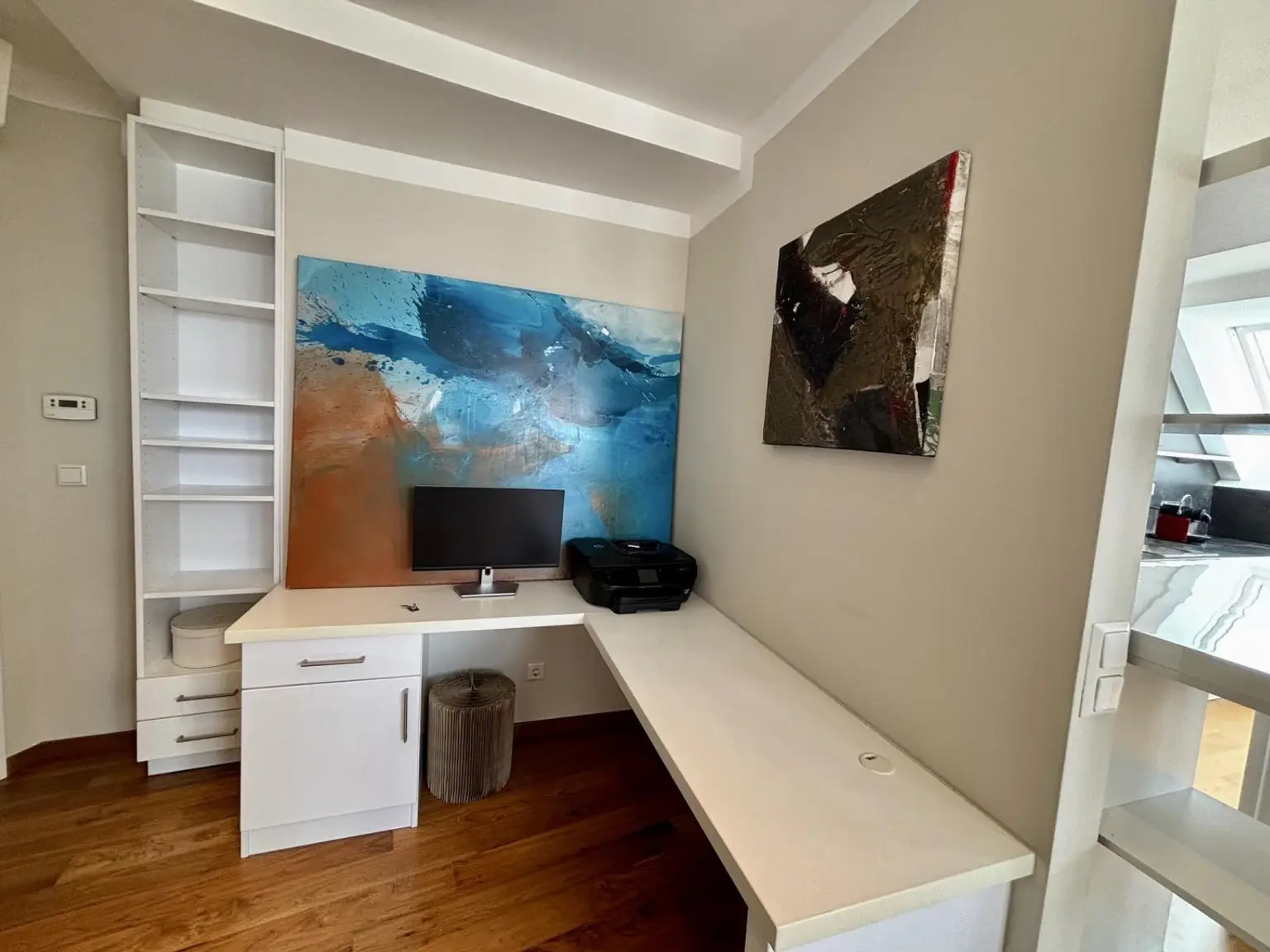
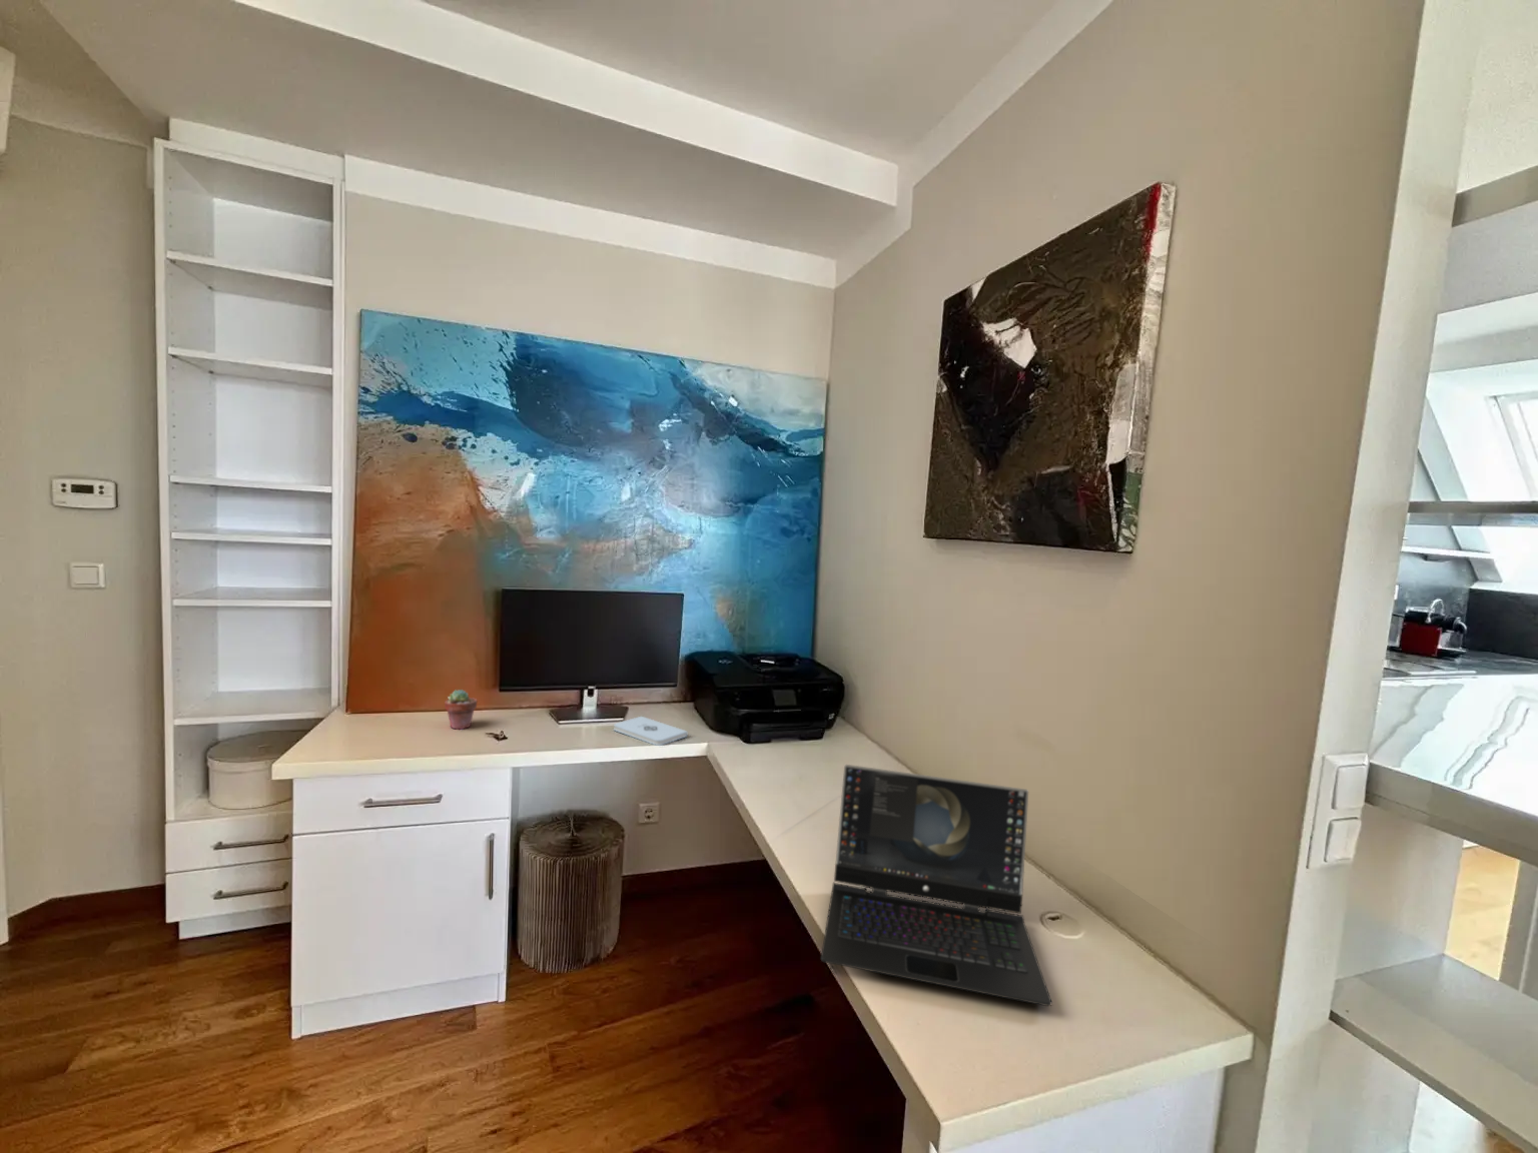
+ laptop (932, 871)
+ potted succulent (460, 707)
+ notepad (649, 729)
